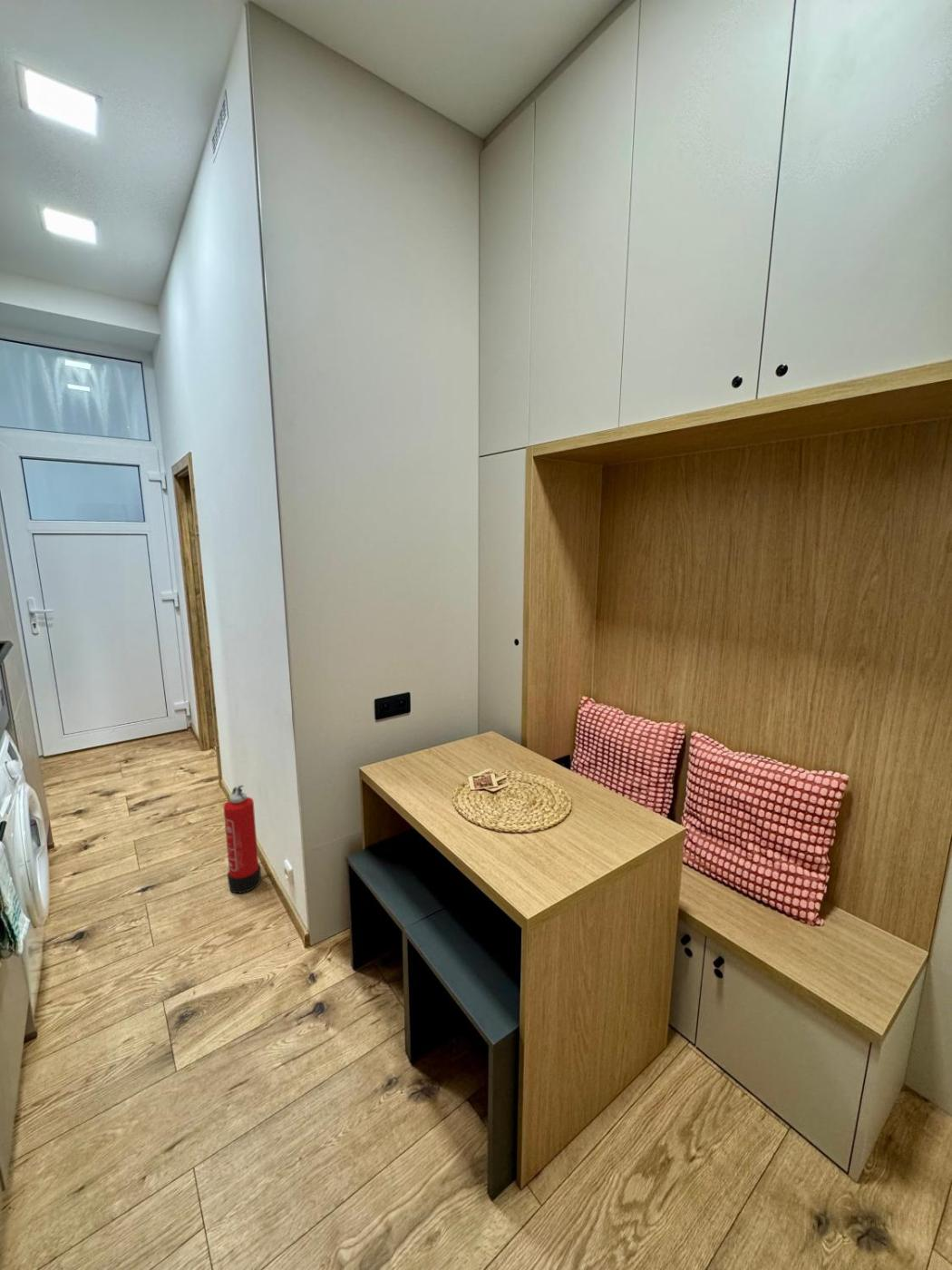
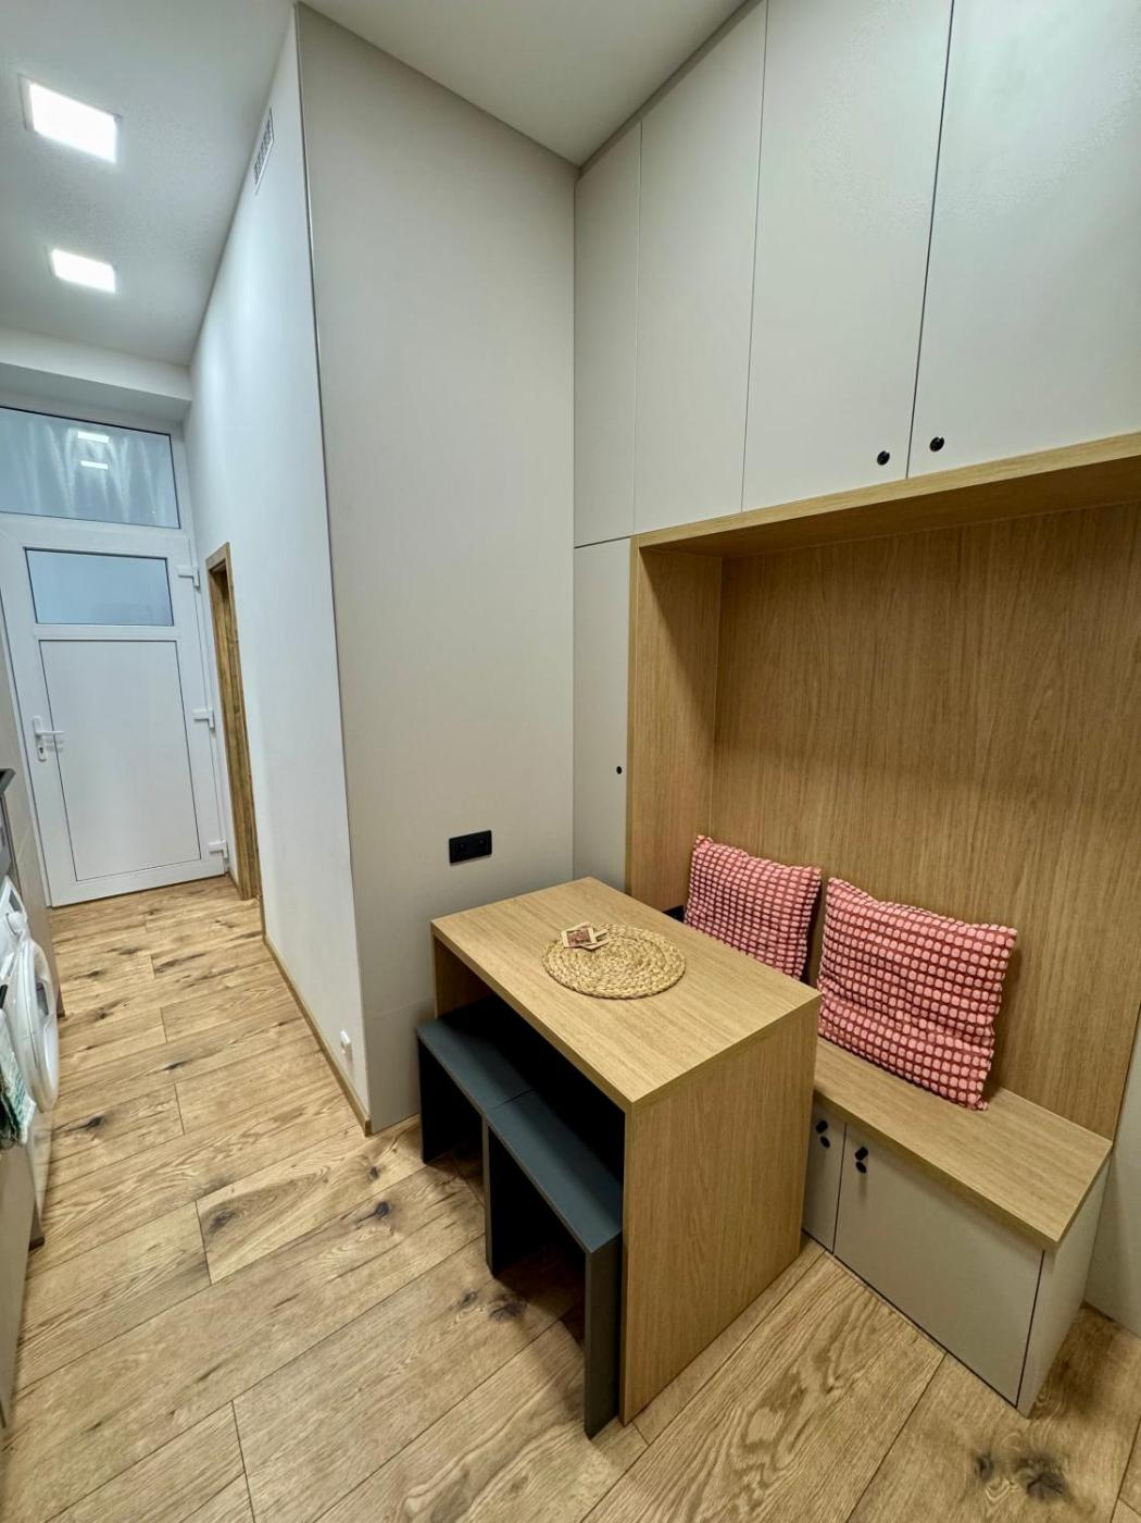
- fire extinguisher (239, 829)
